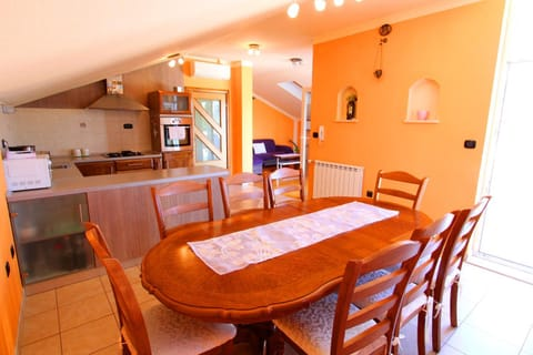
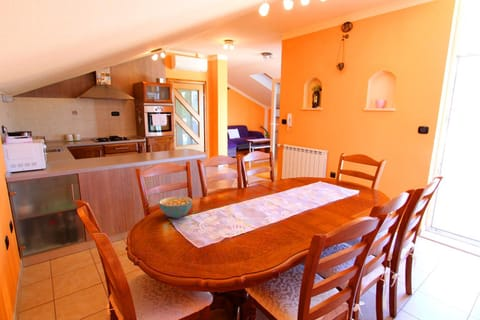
+ cereal bowl (176, 208)
